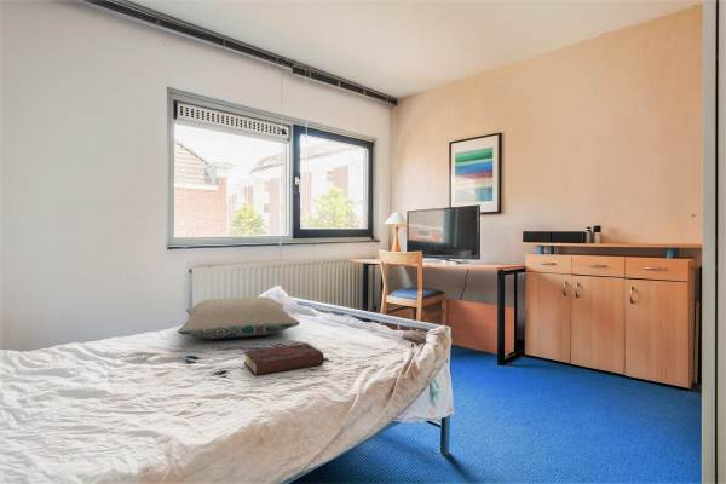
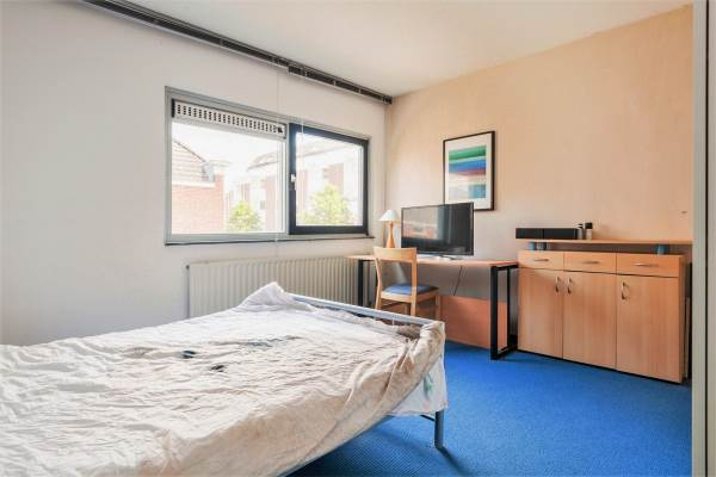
- pillow (238, 316)
- book (289, 357)
